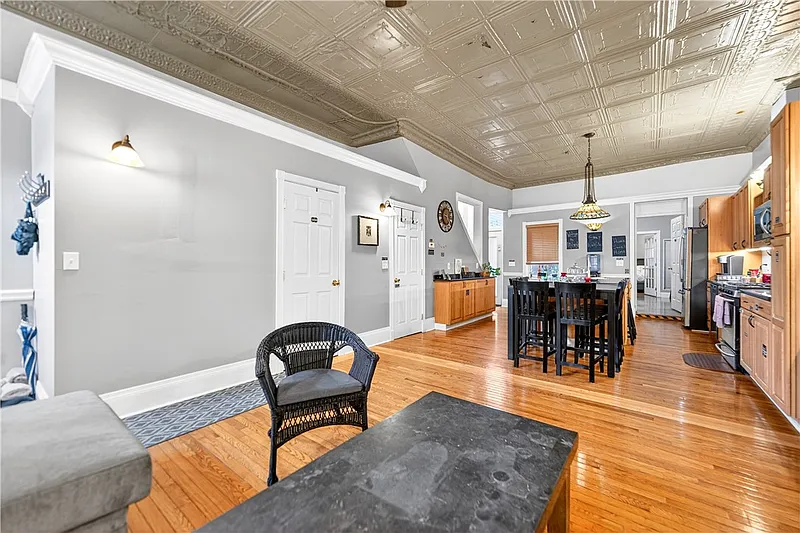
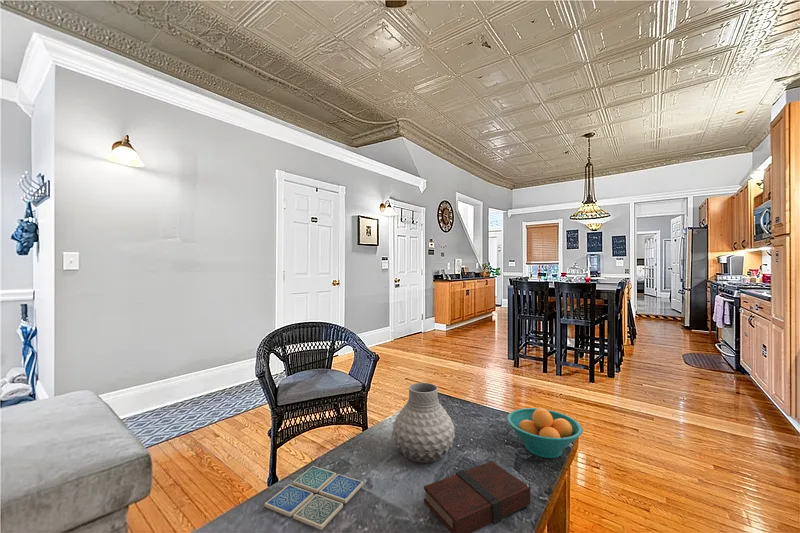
+ drink coaster (316, 494)
+ vase (423, 419)
+ book (476, 494)
+ fruit bowl (543, 429)
